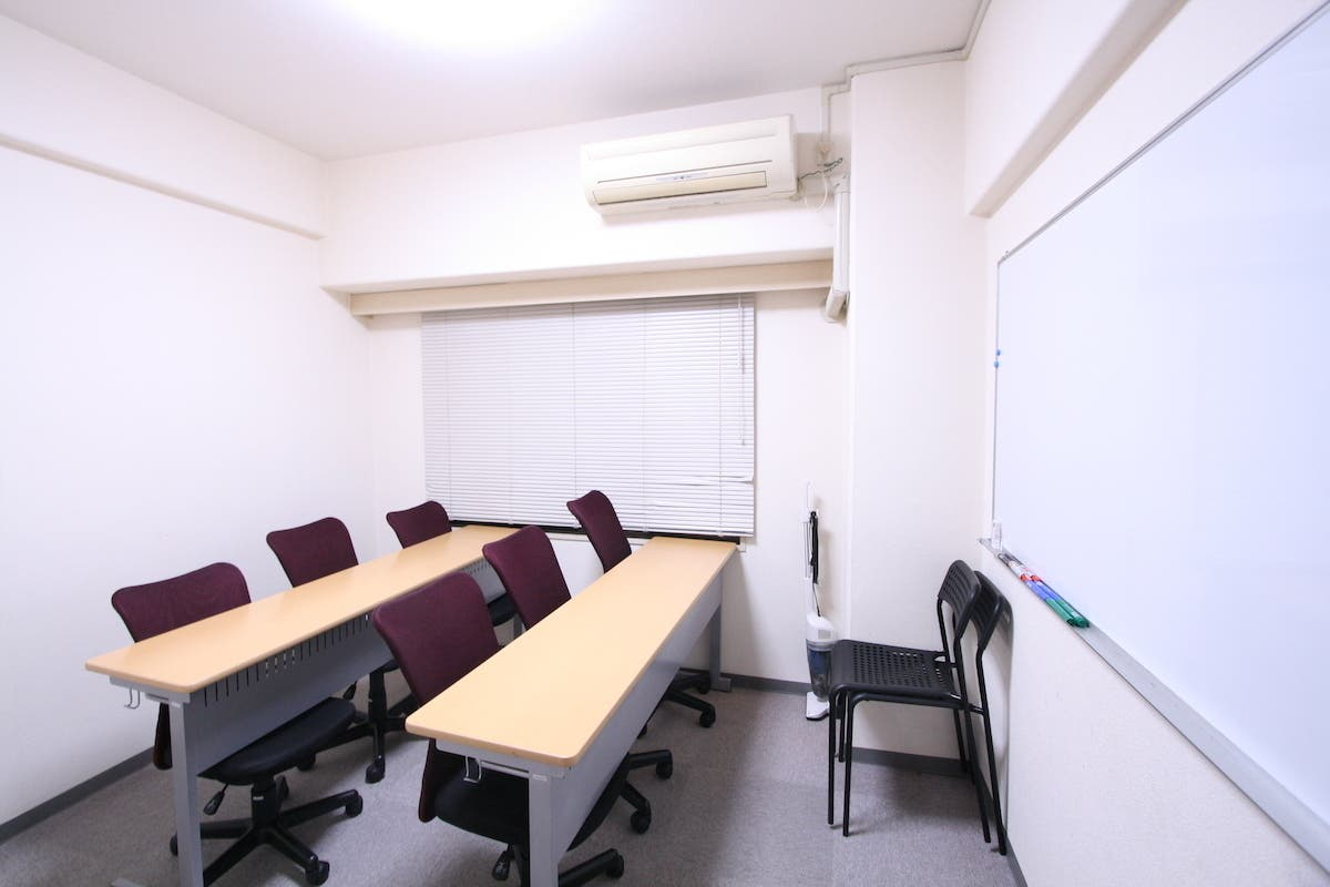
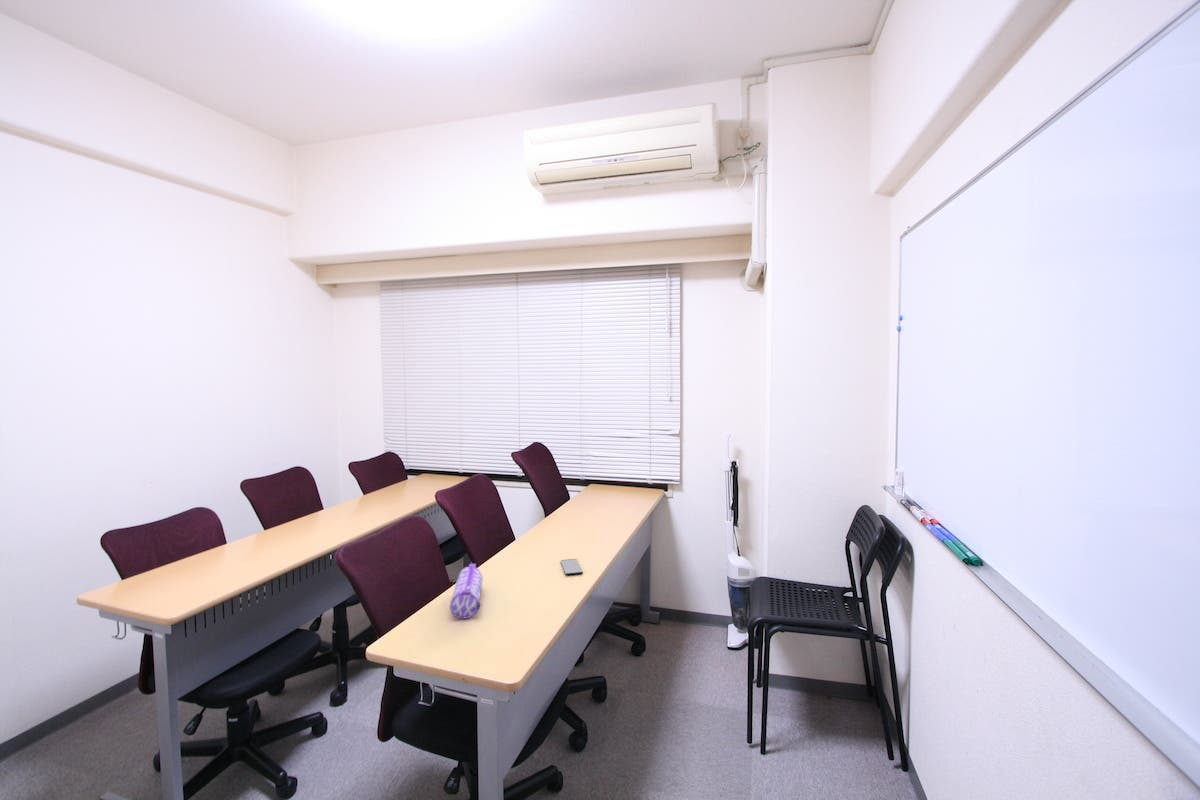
+ pencil case (467, 590)
+ smartphone (571, 566)
